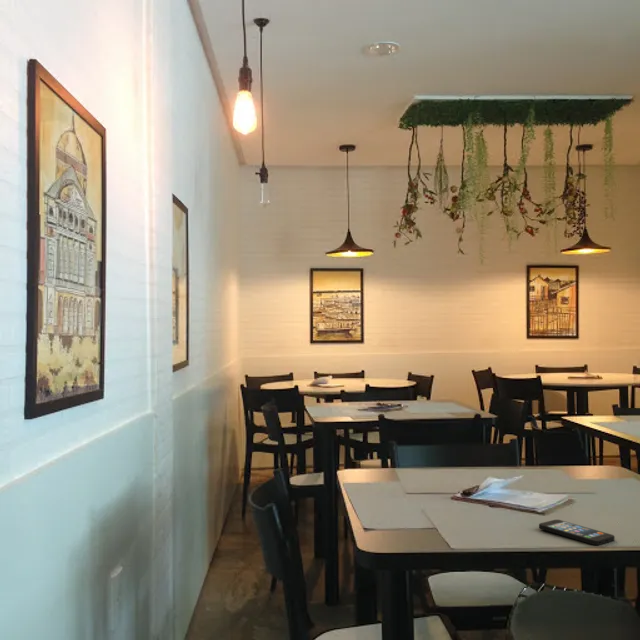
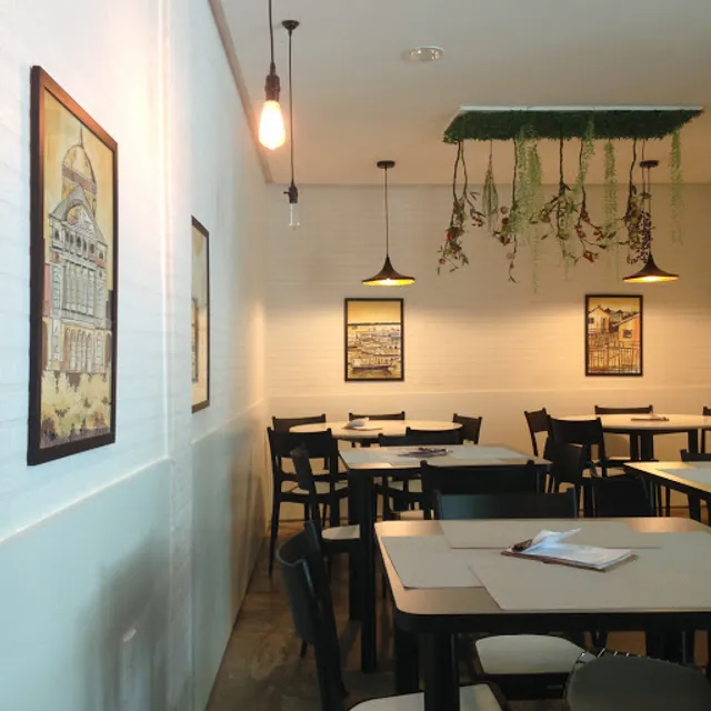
- smartphone (575, 531)
